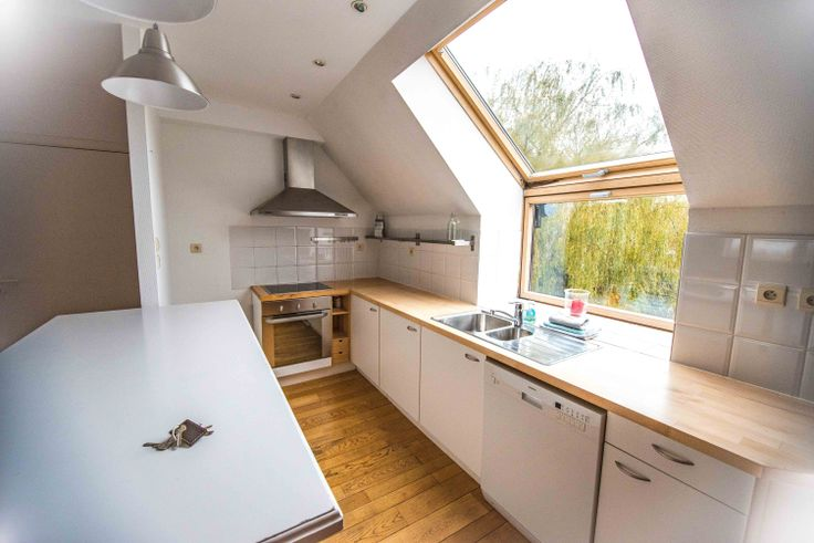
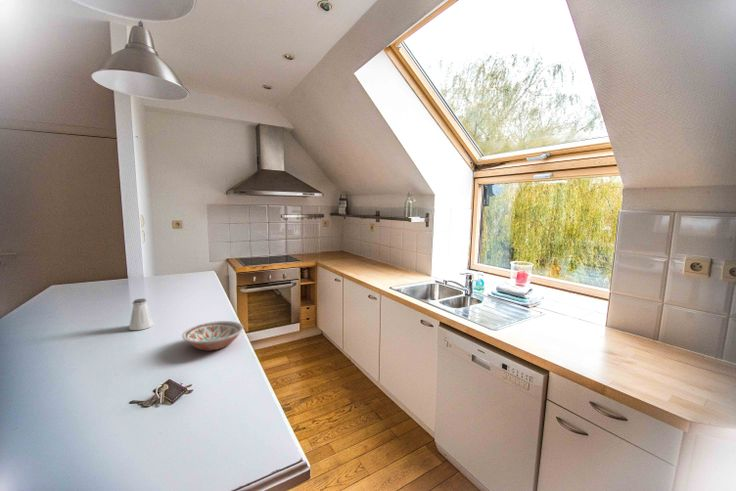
+ bowl (214, 337)
+ saltshaker (140, 313)
